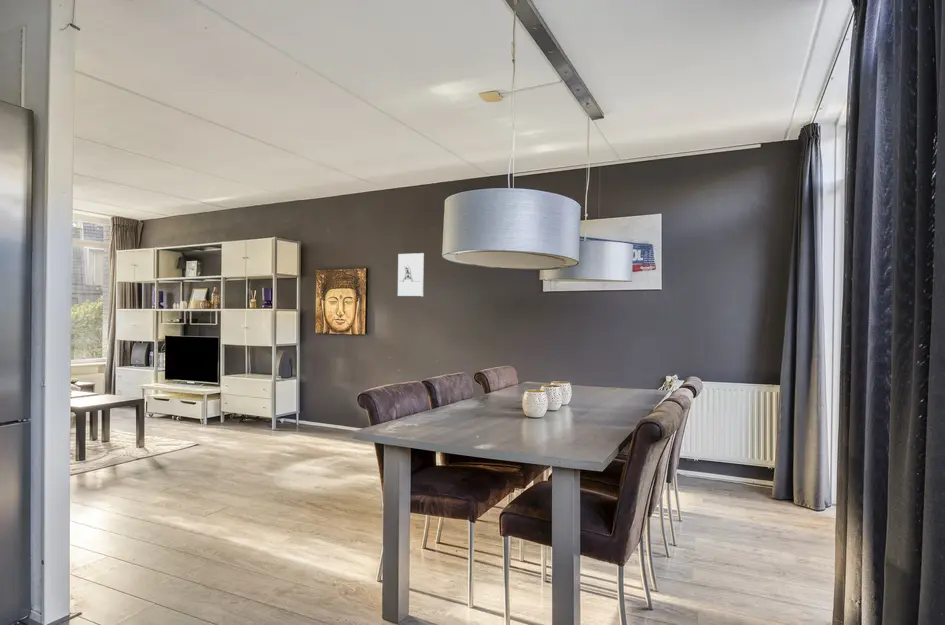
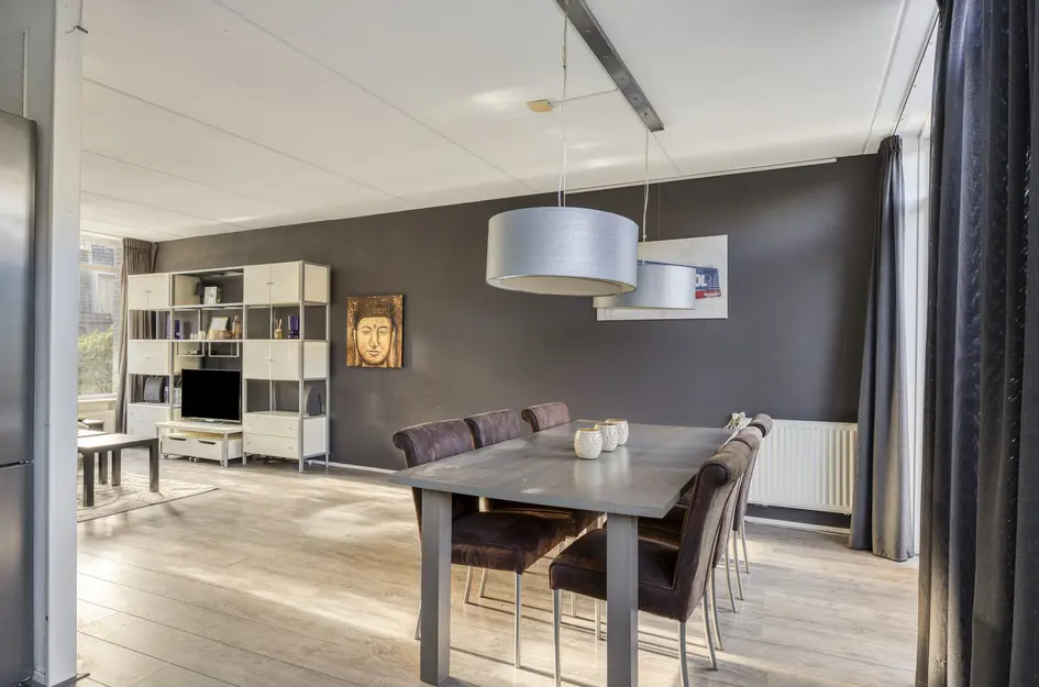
- wall sculpture (410, 275)
